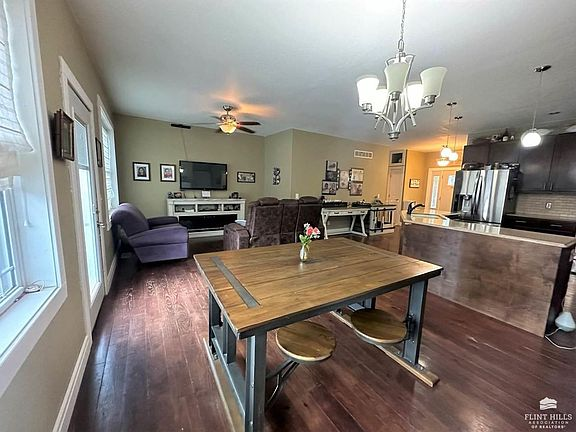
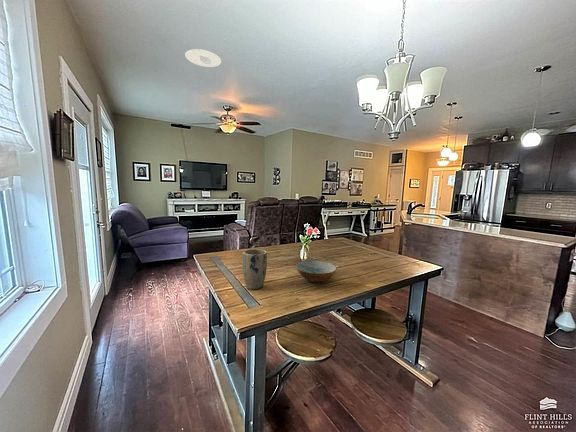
+ bowl (315, 272)
+ recessed light (203, 56)
+ plant pot (254, 269)
